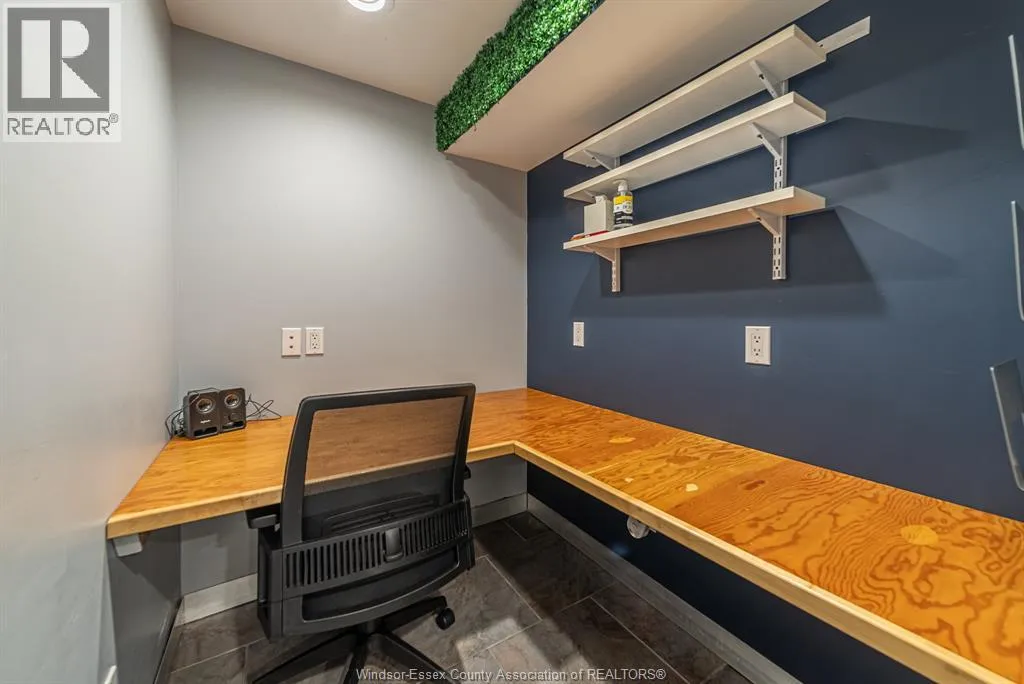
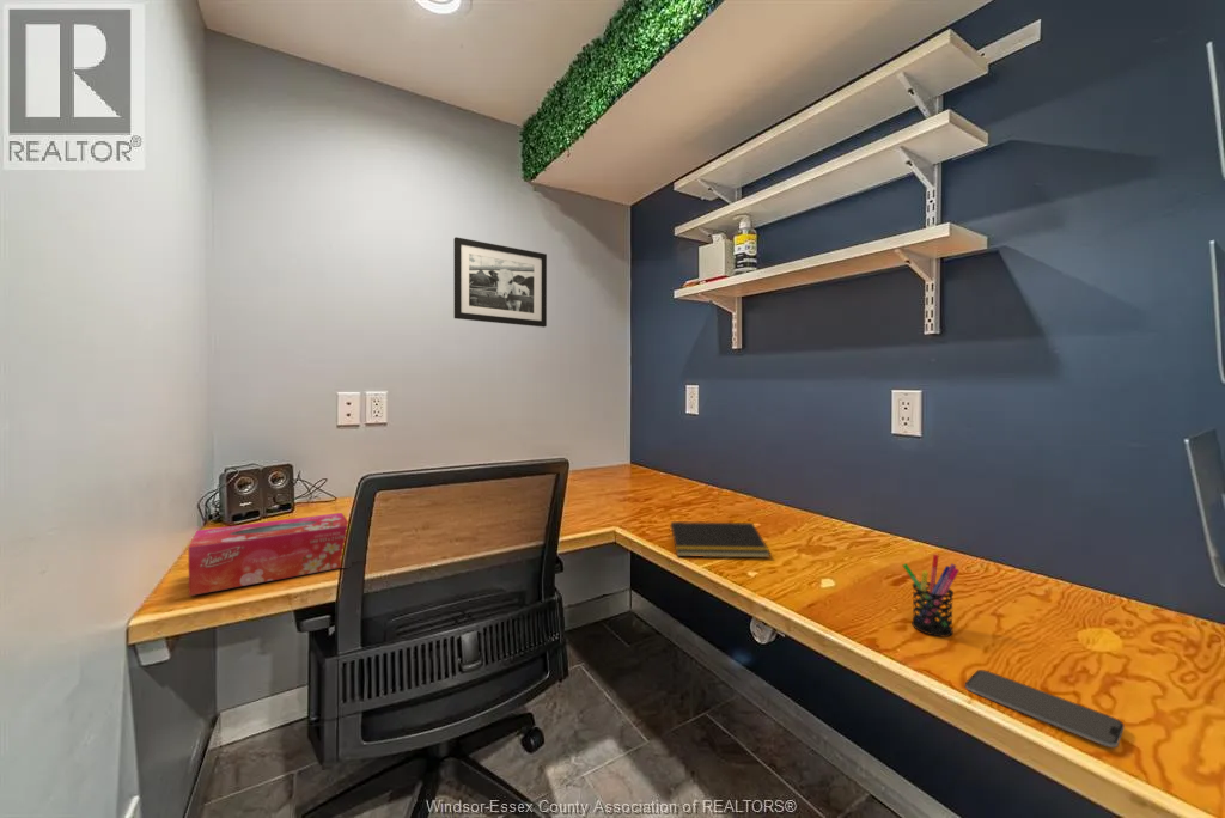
+ notepad (717, 538)
+ tissue box (275, 548)
+ smartphone (1038, 703)
+ pen holder (927, 591)
+ picture frame (502, 285)
